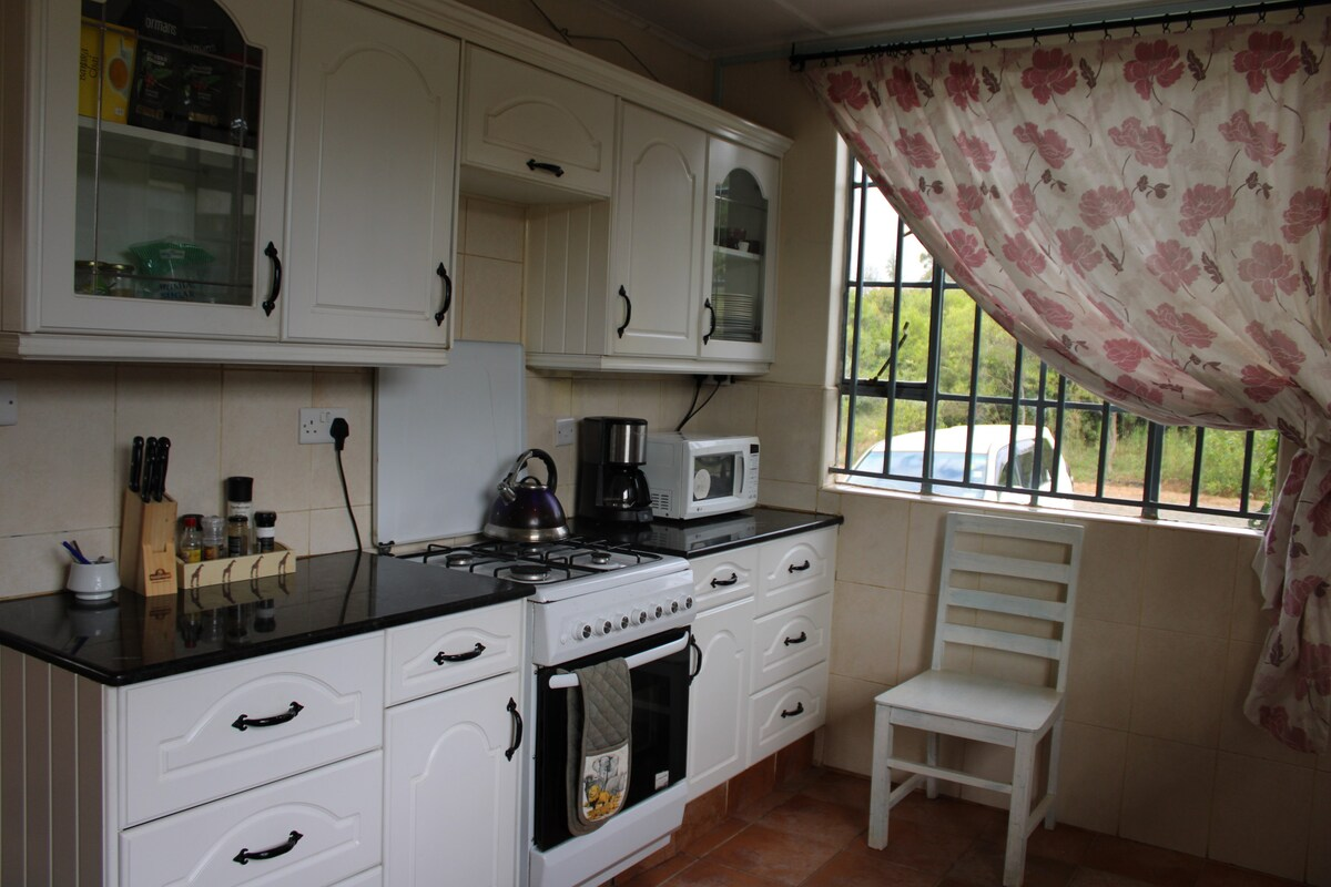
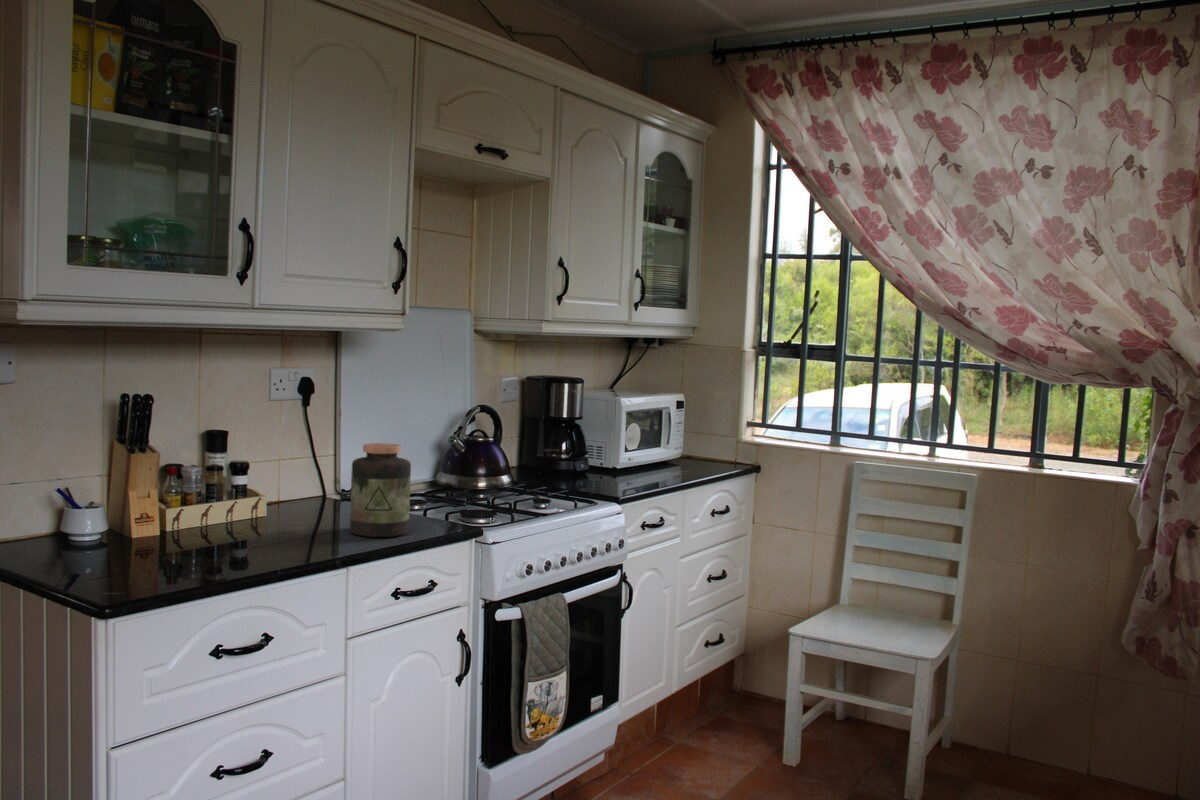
+ jar (380, 488)
